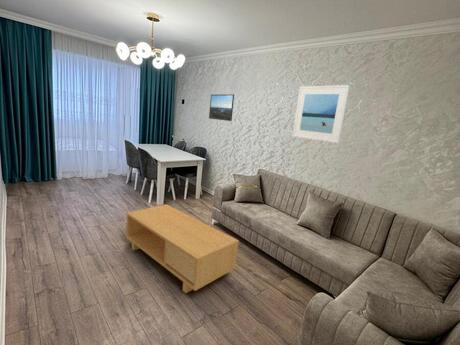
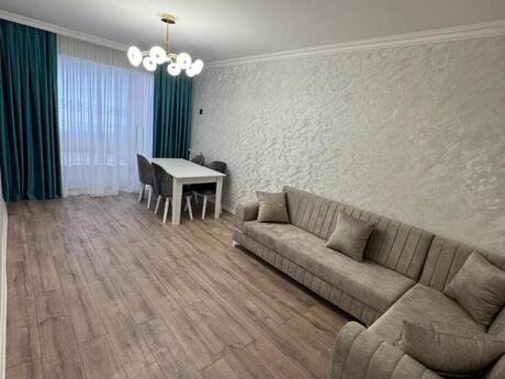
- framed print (220, 107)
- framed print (318, 113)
- coffee table (177, 243)
